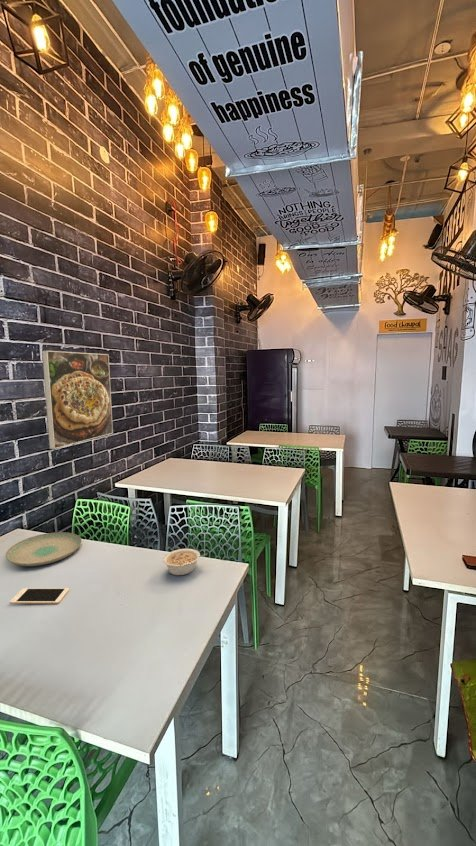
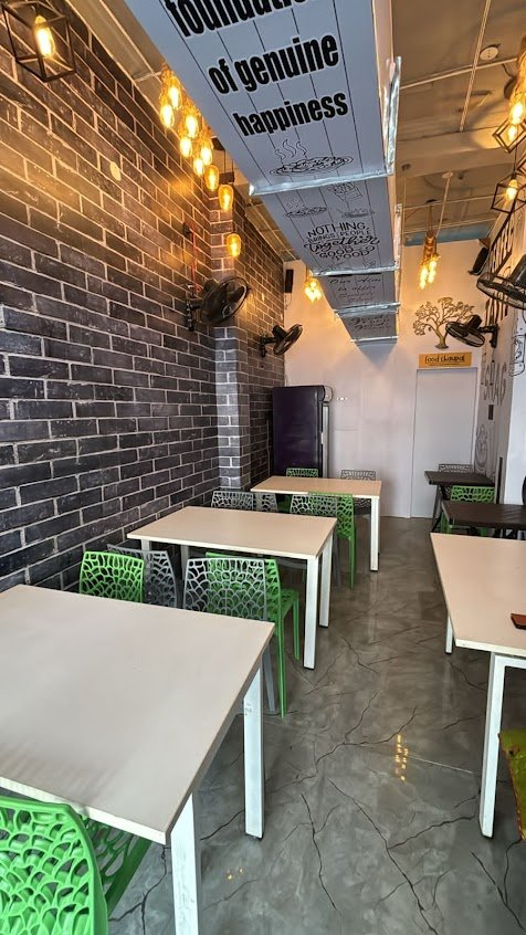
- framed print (81, 397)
- plate (45, 549)
- legume (183, 561)
- cell phone (40, 595)
